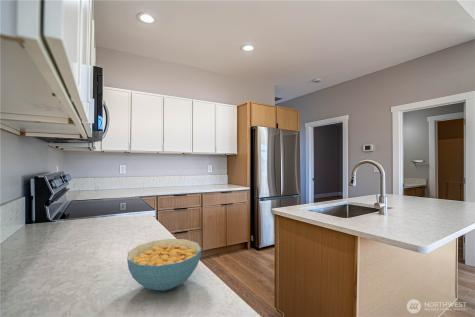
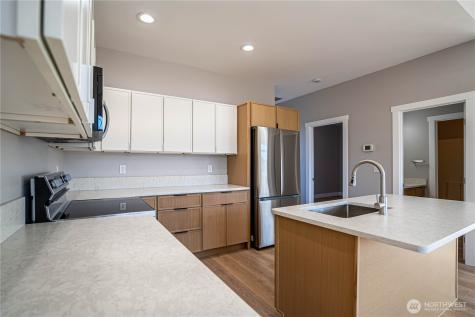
- cereal bowl (165, 267)
